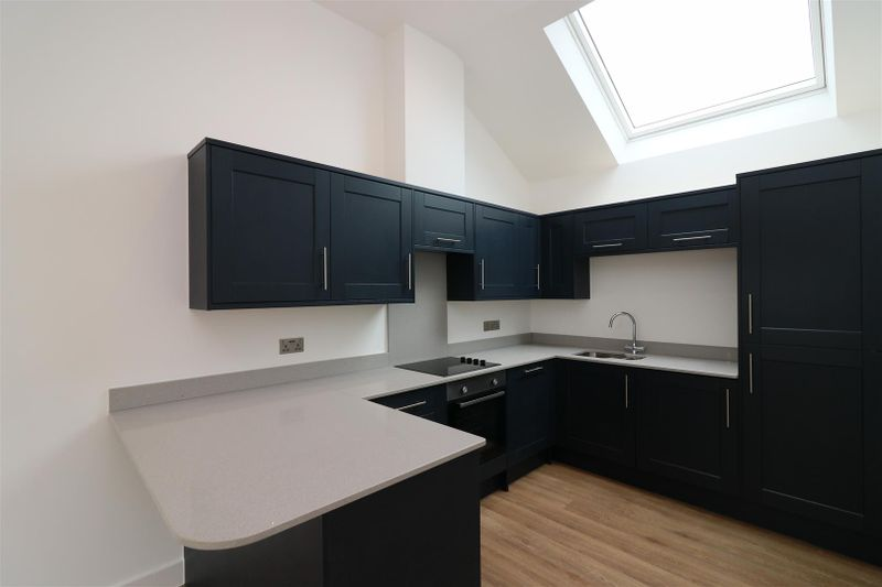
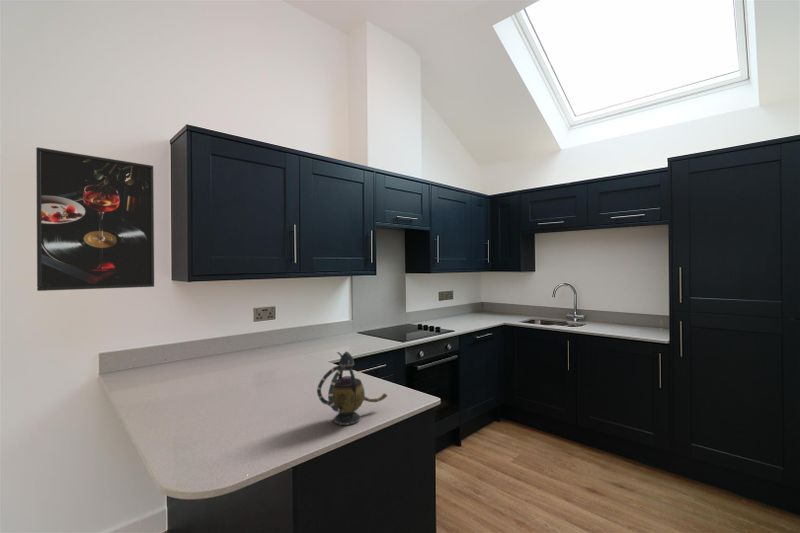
+ teapot (356, 383)
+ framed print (100, 223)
